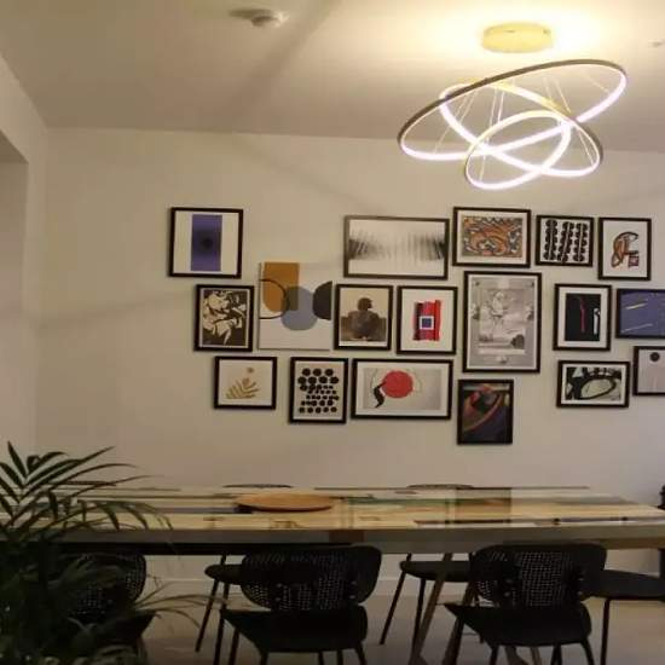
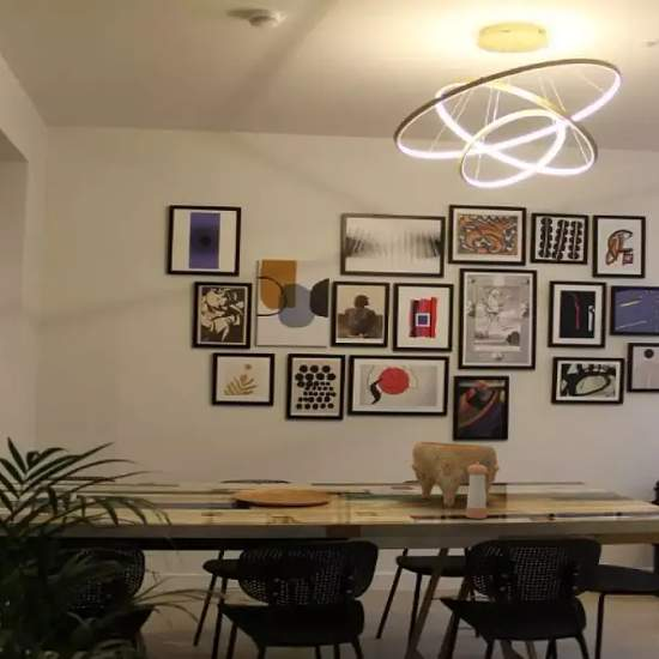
+ pepper shaker (477, 489)
+ decorative bowl (458, 472)
